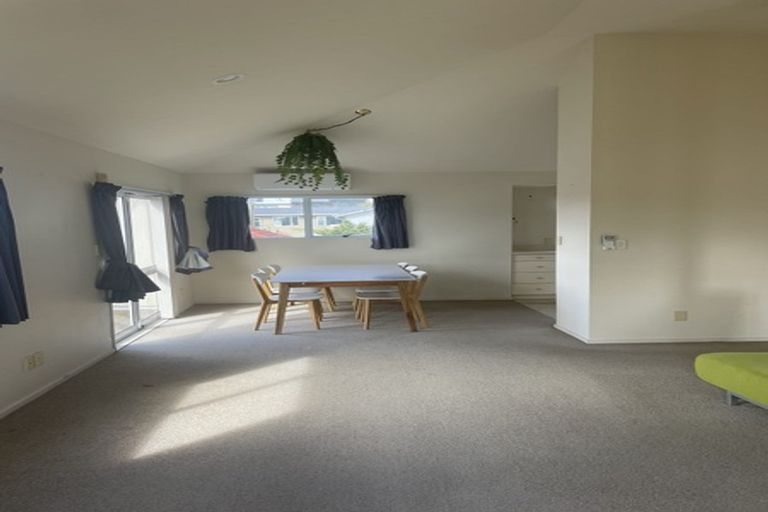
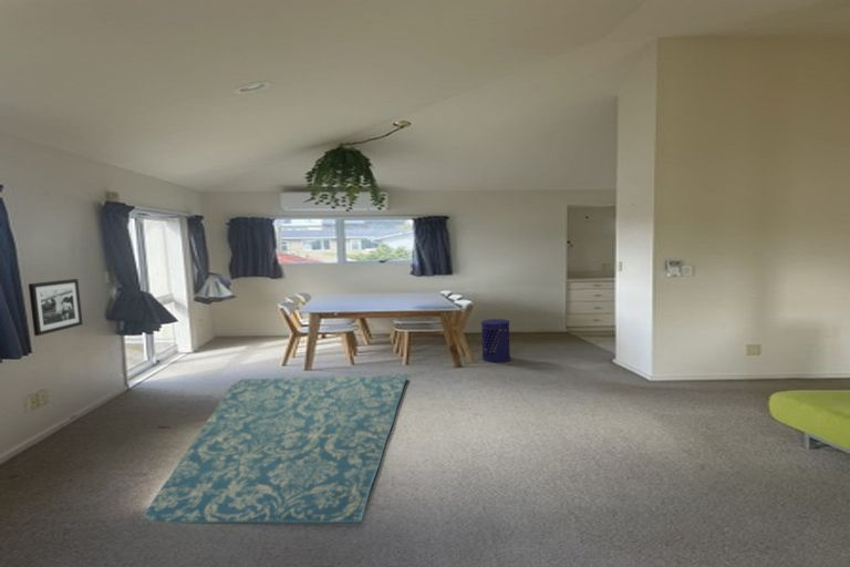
+ waste bin (495, 340)
+ picture frame (56, 306)
+ rug (279, 424)
